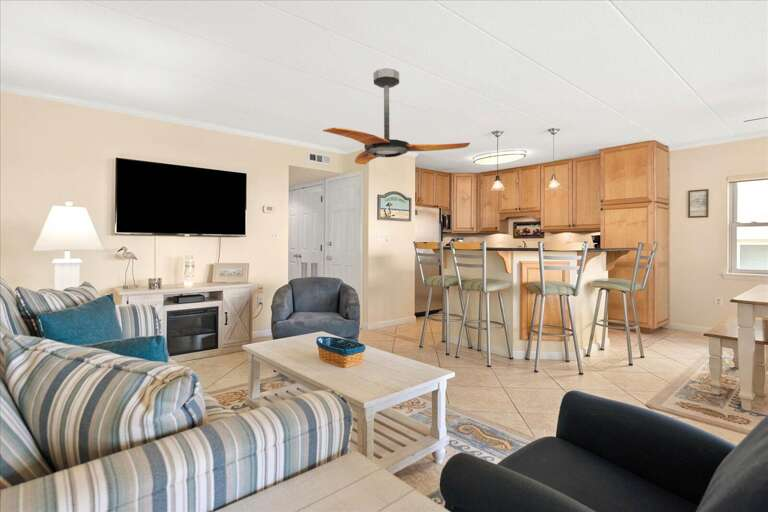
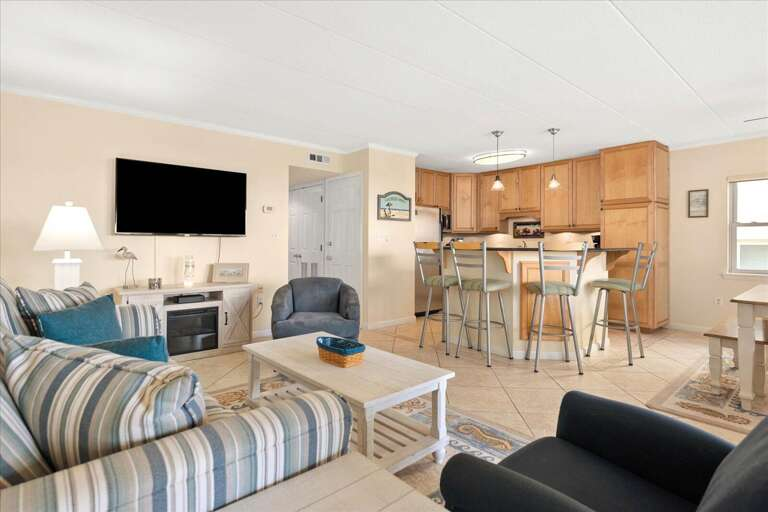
- ceiling fan (388, 115)
